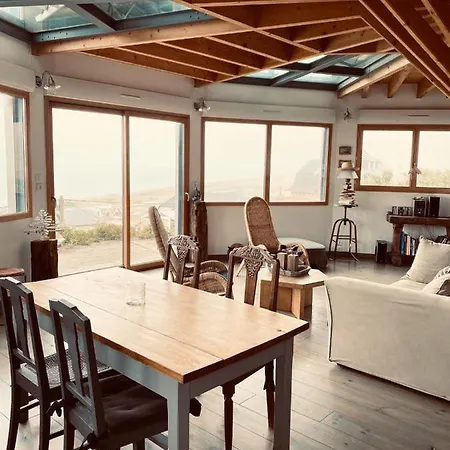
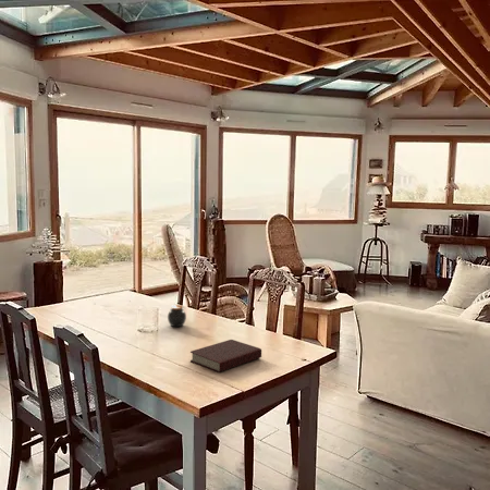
+ book (225, 354)
+ jar (176, 316)
